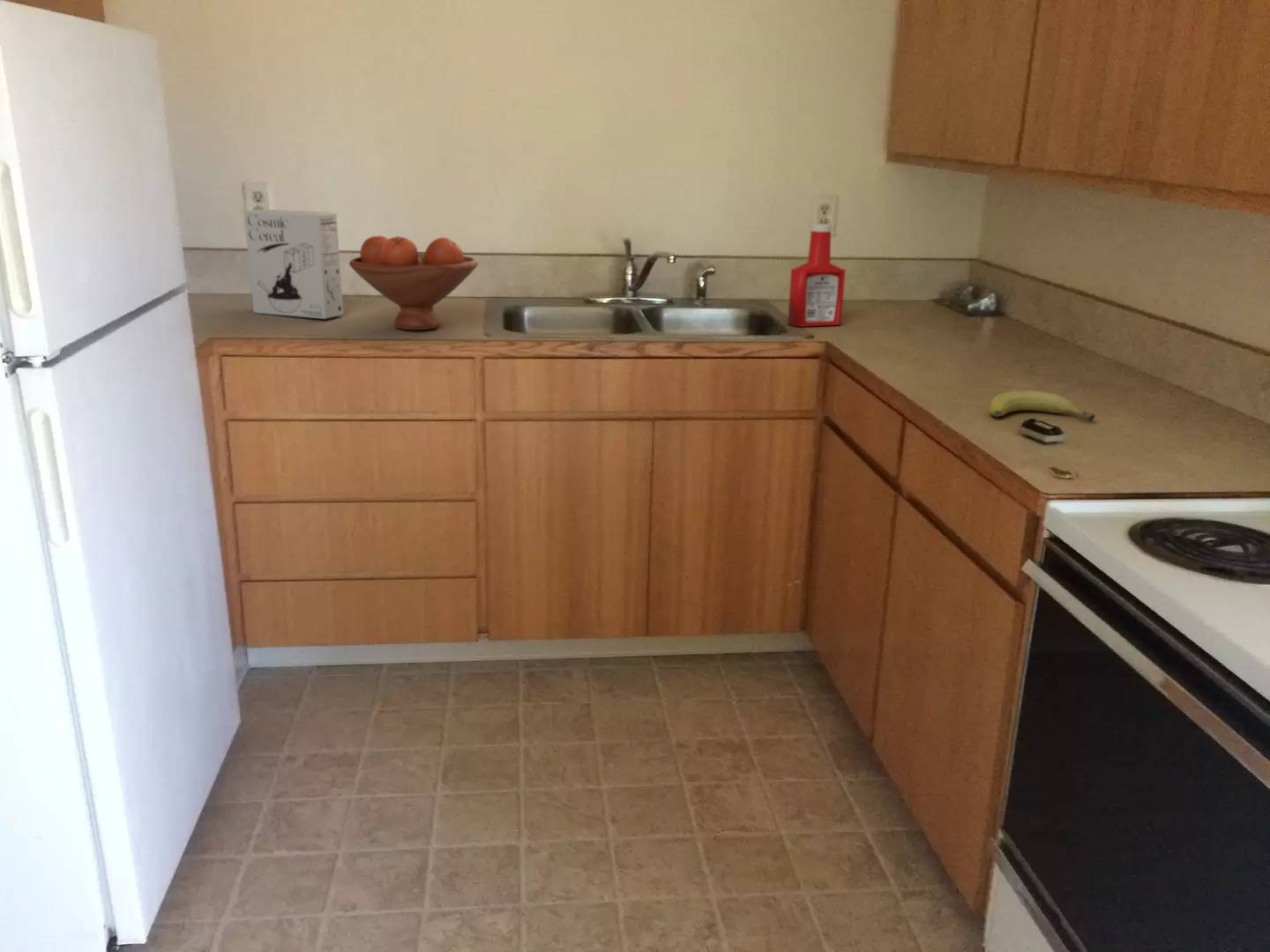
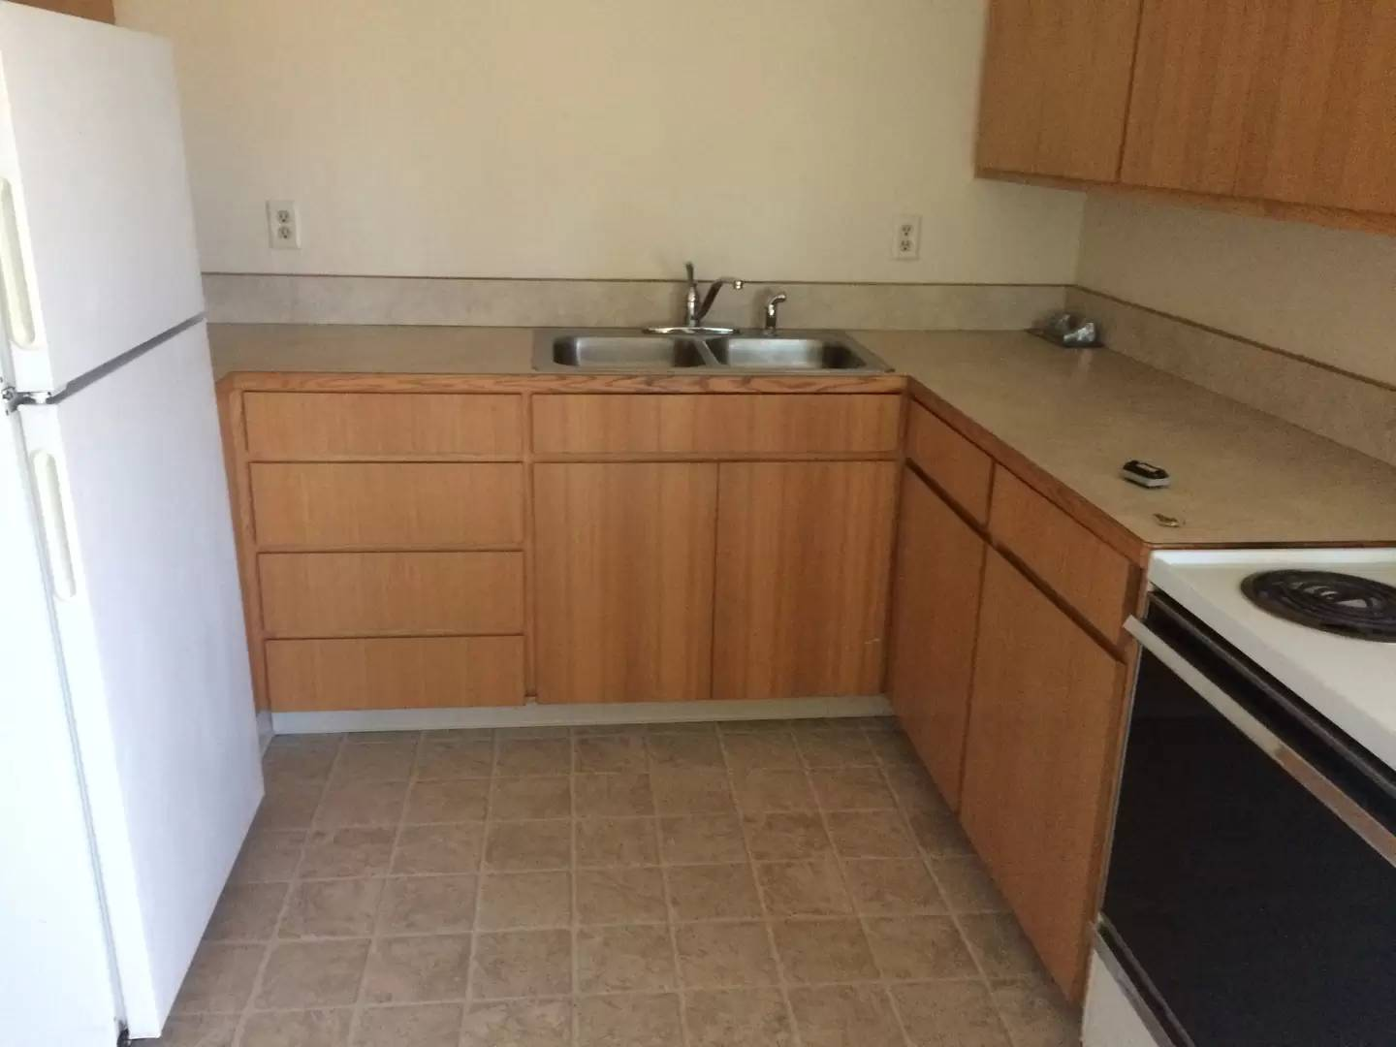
- cereal box (294, 264)
- fruit bowl (415, 280)
- soap bottle (818, 274)
- fruit (1035, 404)
